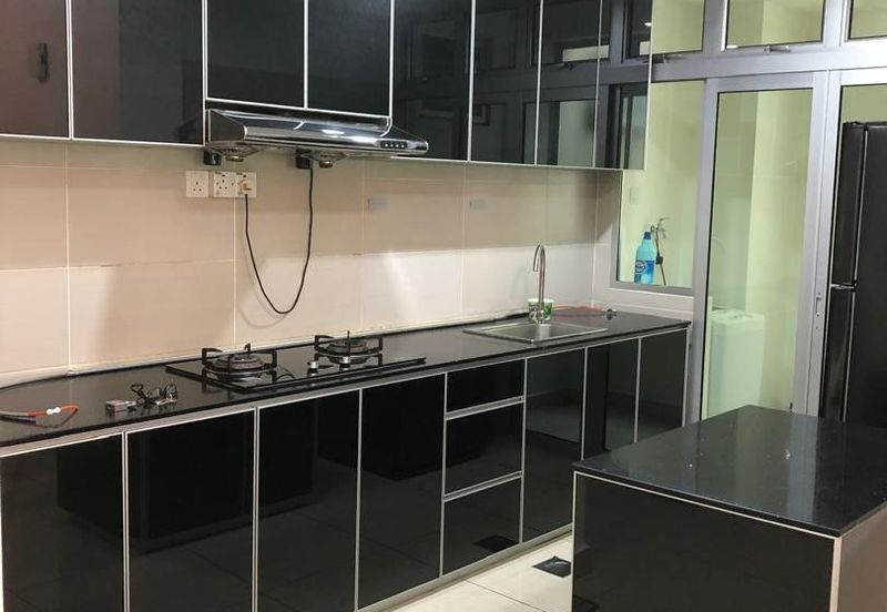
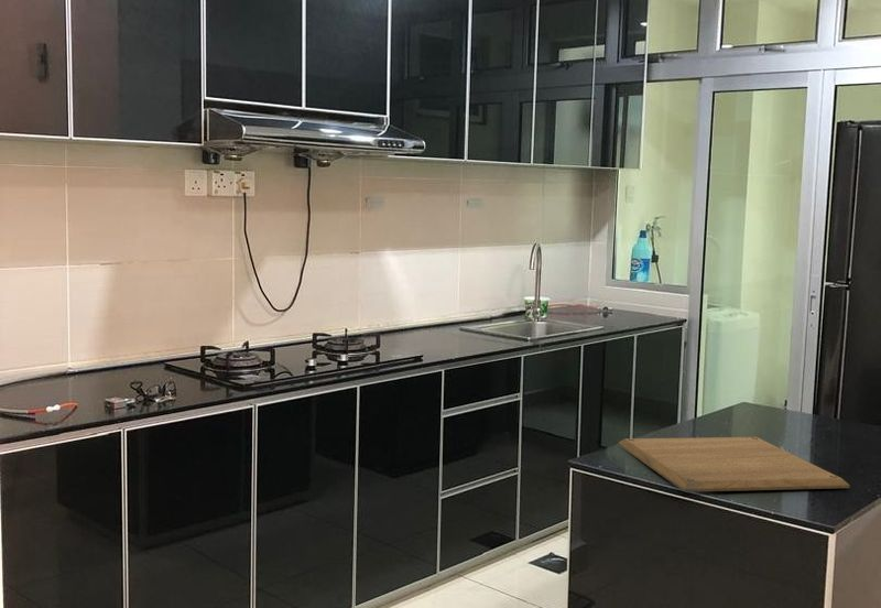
+ chopping board (725, 460)
